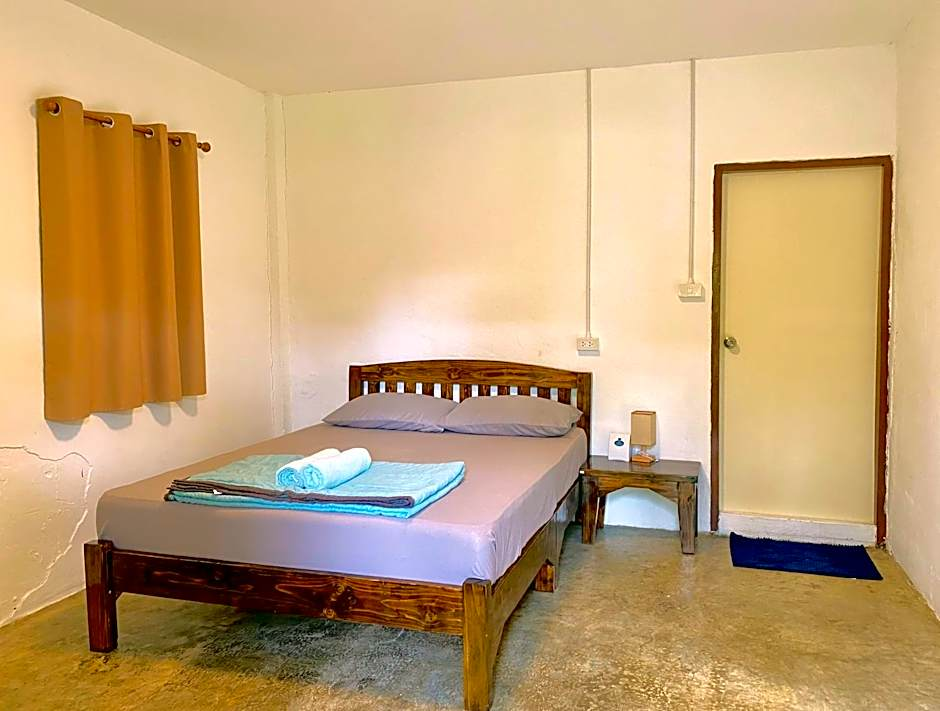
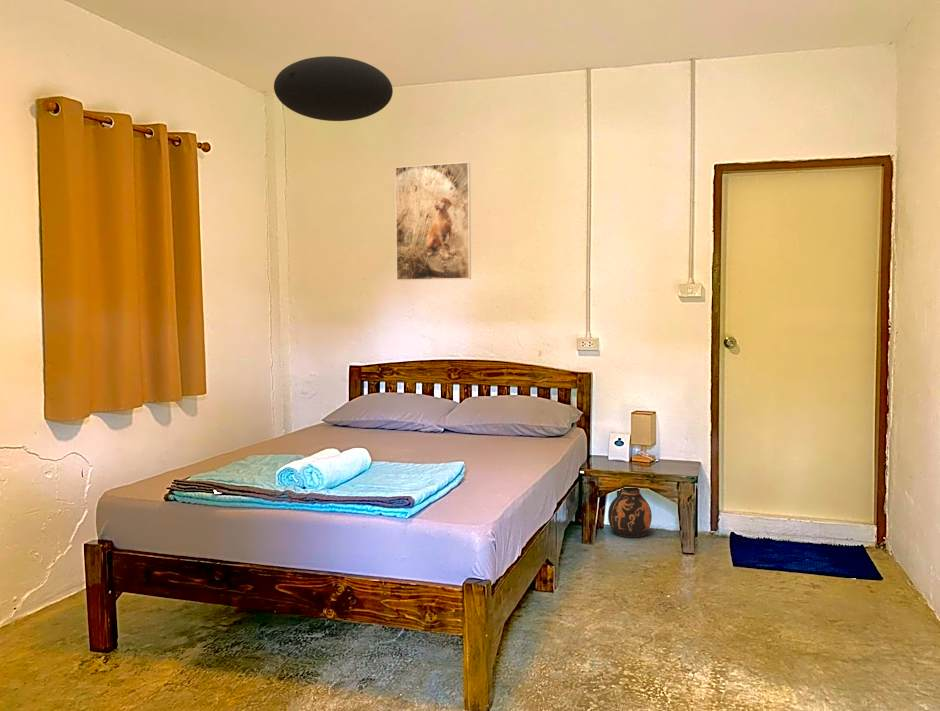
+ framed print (432, 222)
+ ceiling lamp (334, 90)
+ ceramic jug (629, 504)
